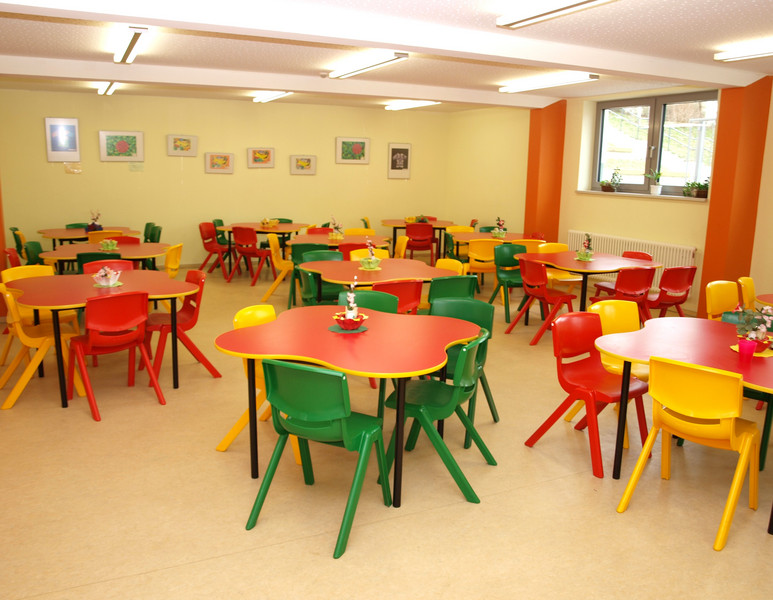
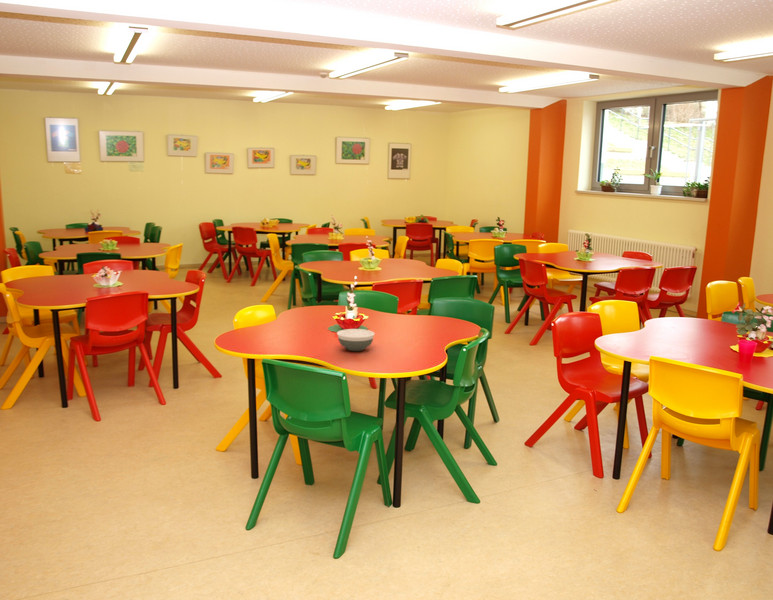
+ bowl (355, 340)
